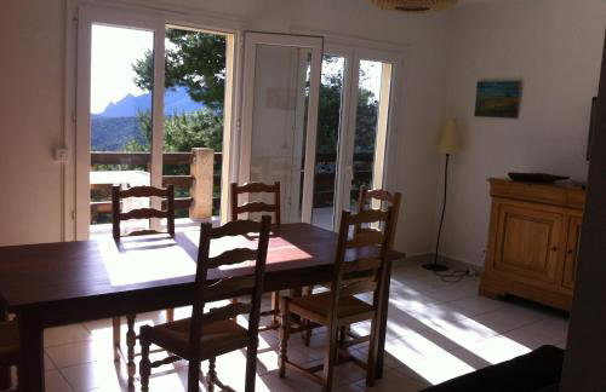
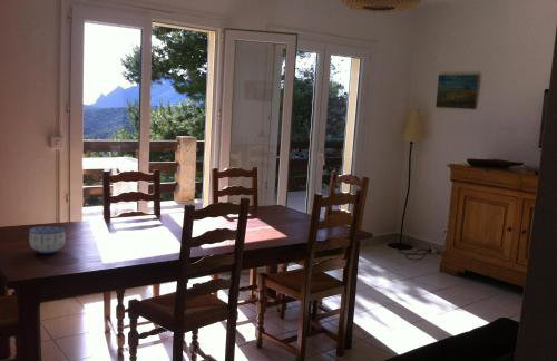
+ bowl (47, 241)
